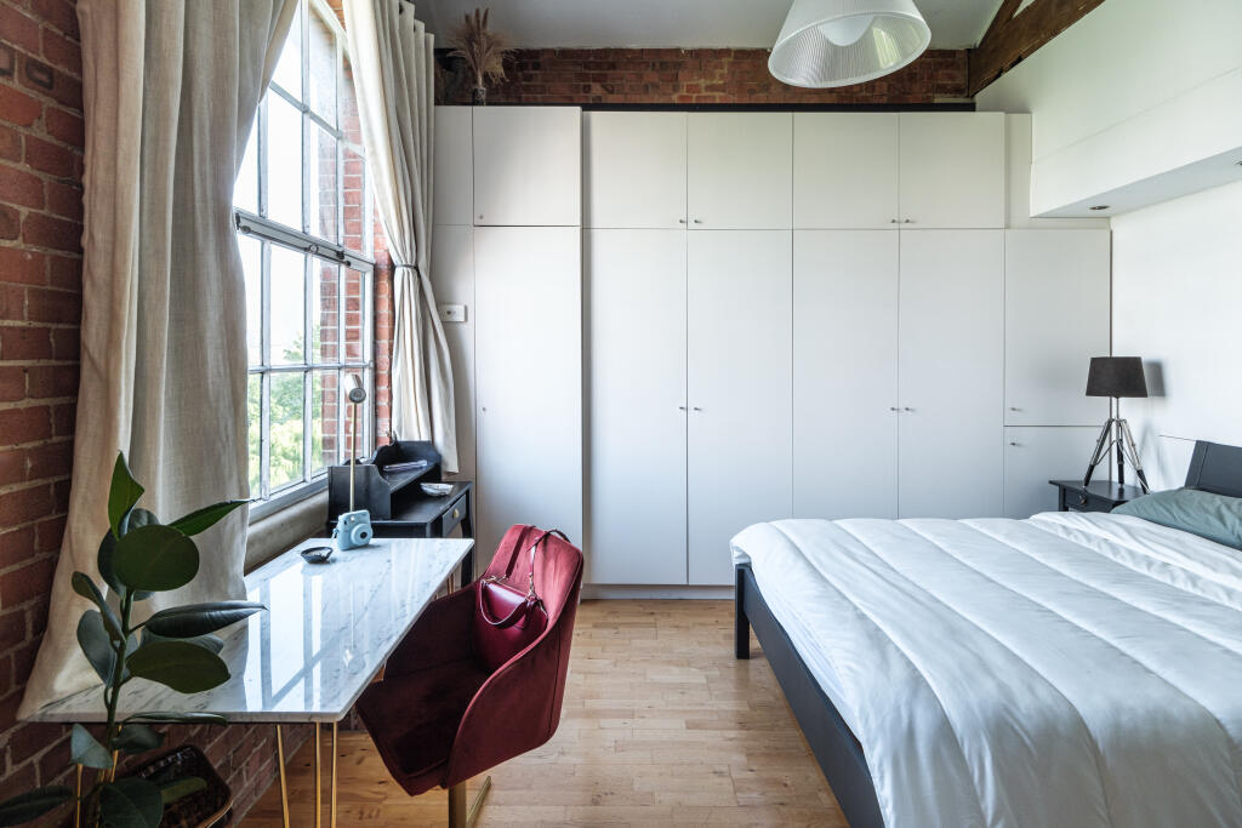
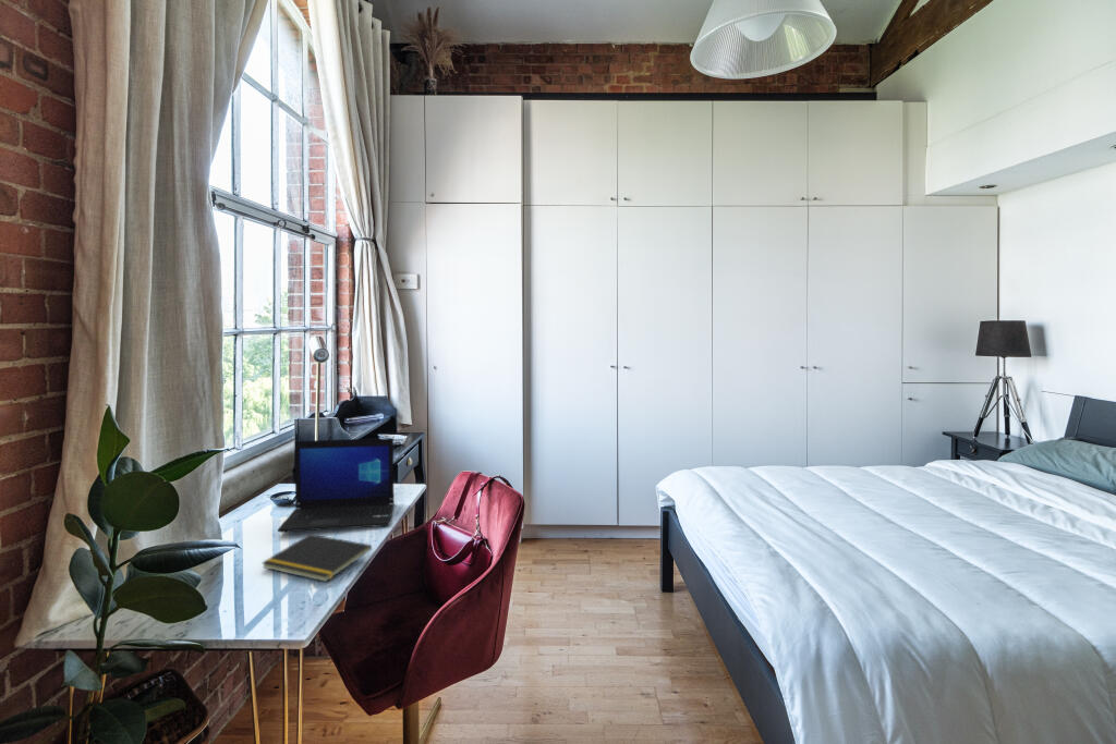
+ laptop (340, 481)
+ notepad (317, 556)
